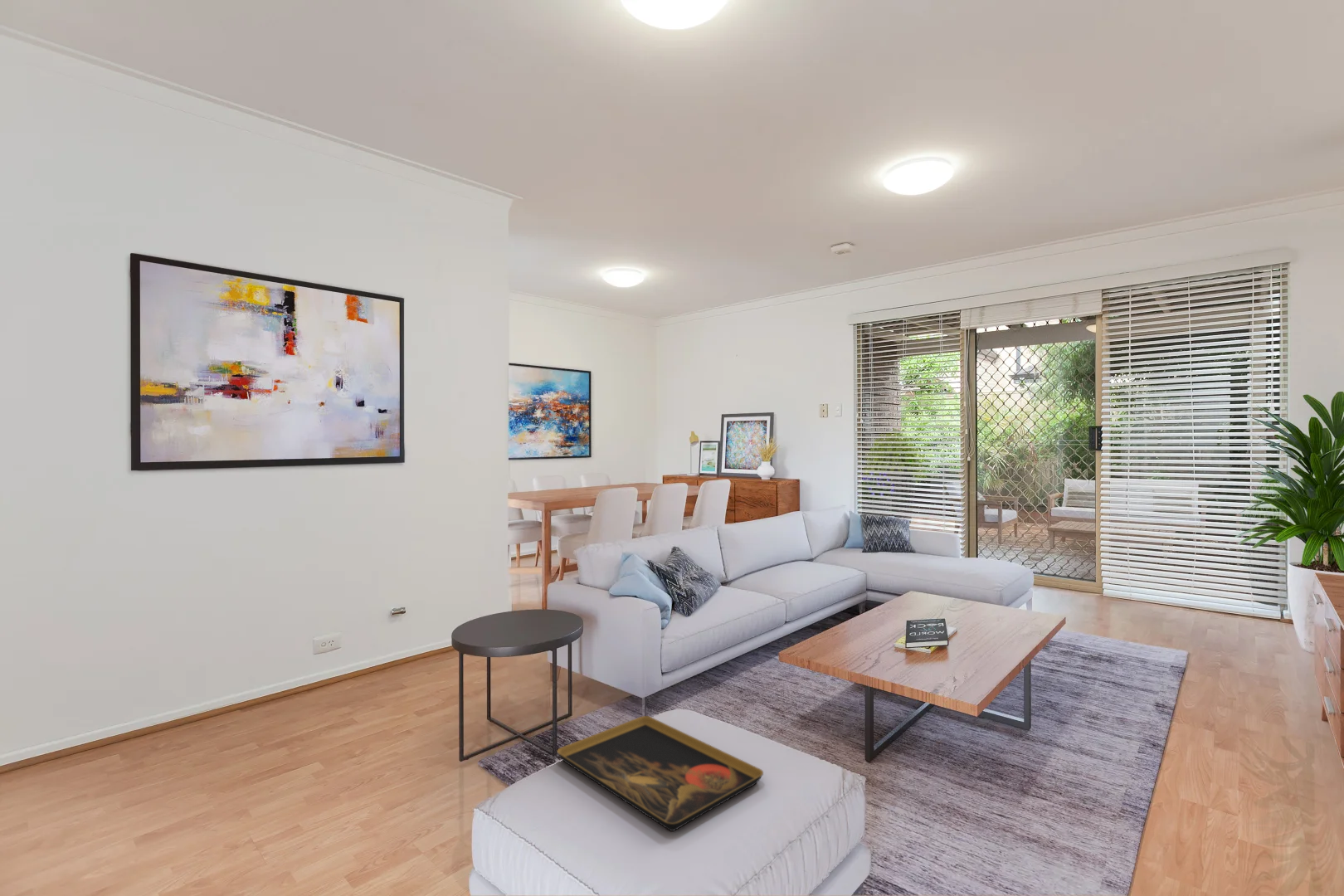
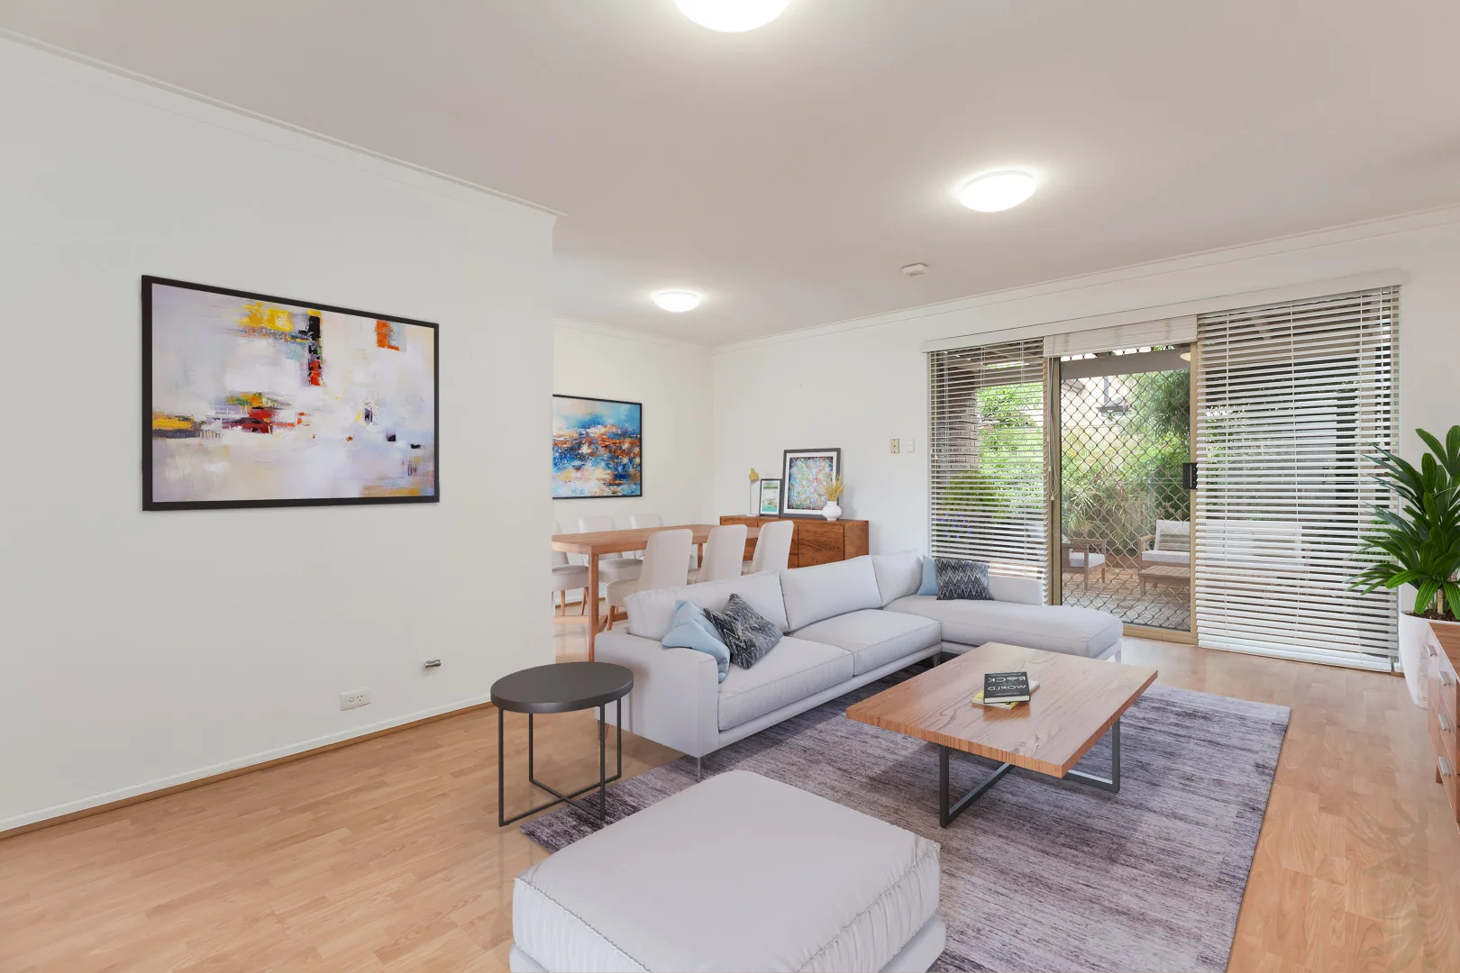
- decorative tray (656, 765)
